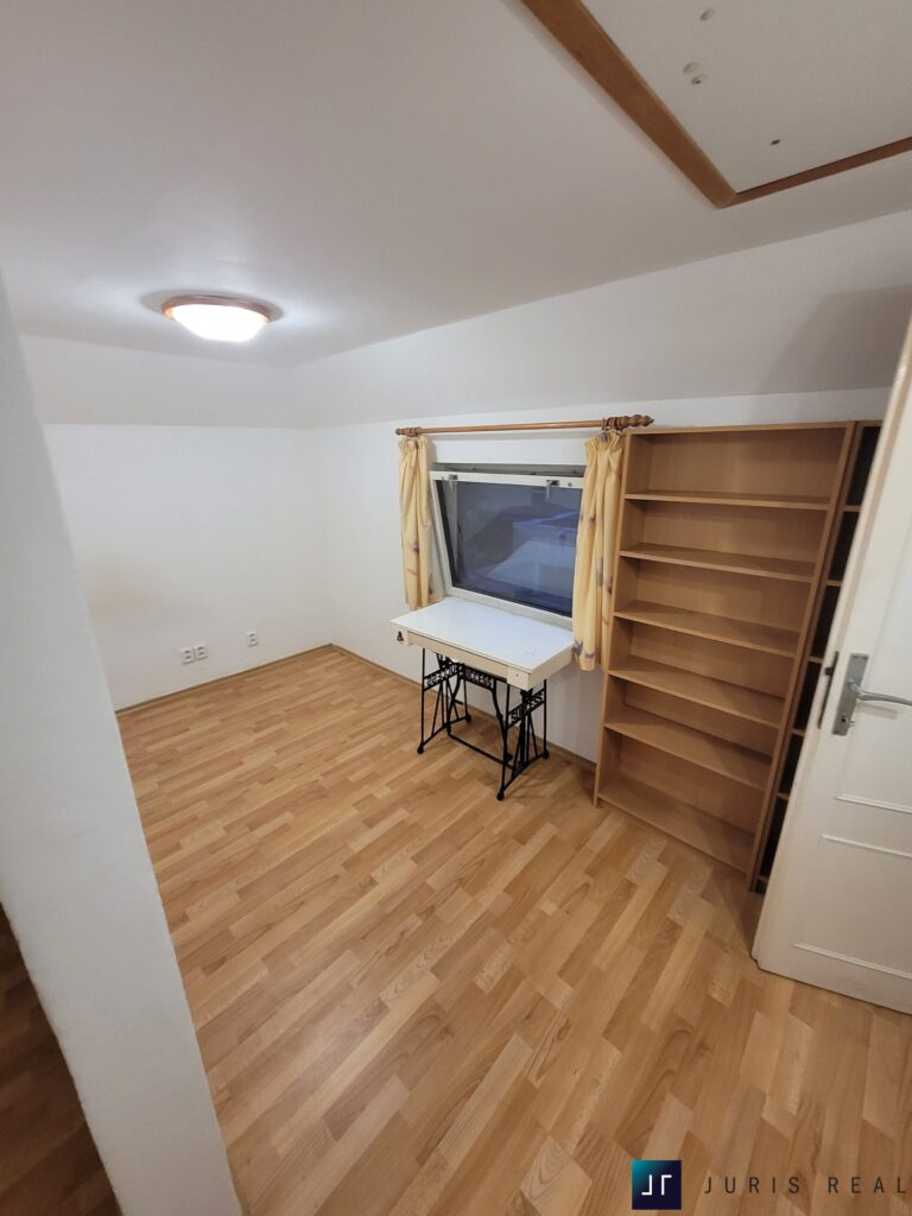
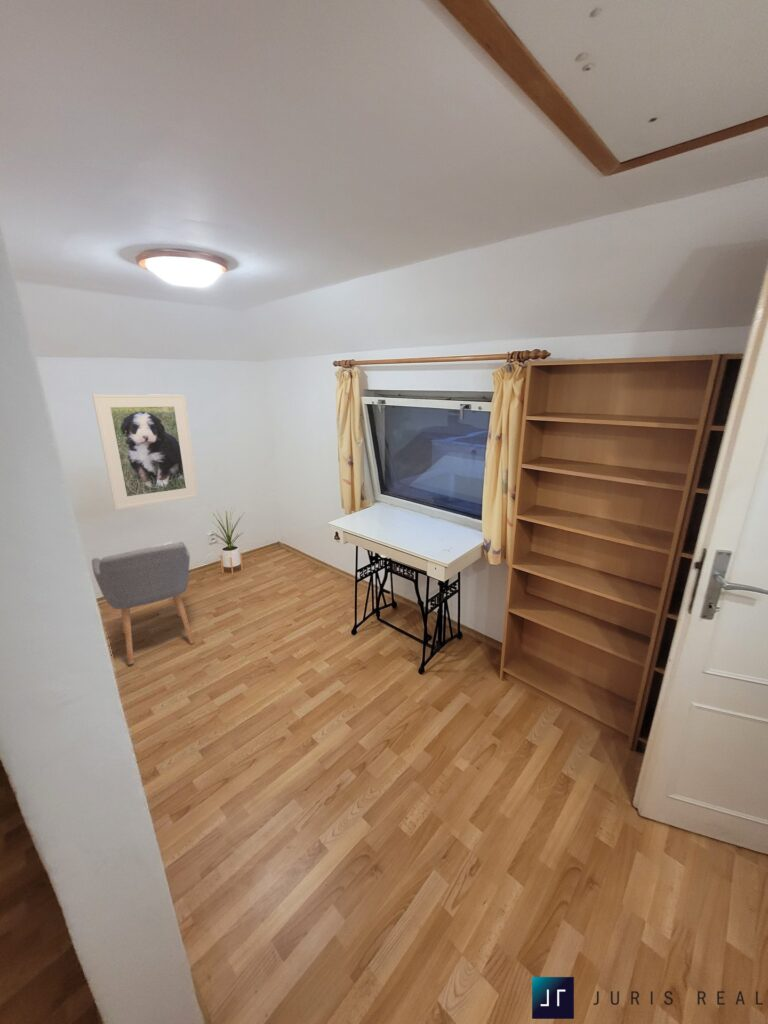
+ house plant (229, 540)
+ chair (149, 591)
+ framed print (150, 450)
